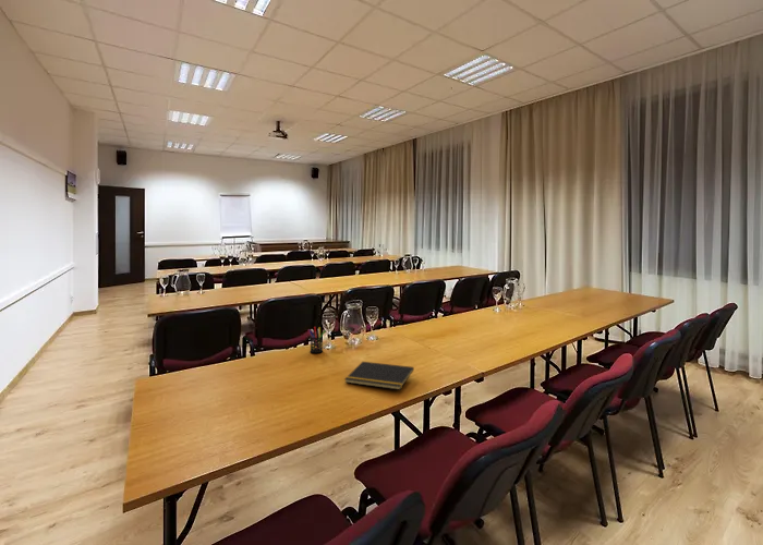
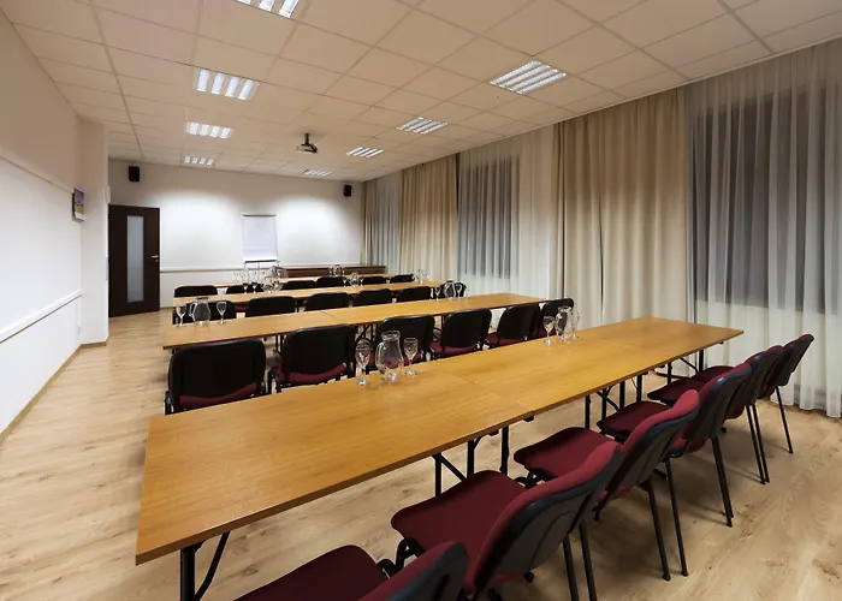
- notepad (379, 374)
- pen holder (317, 338)
